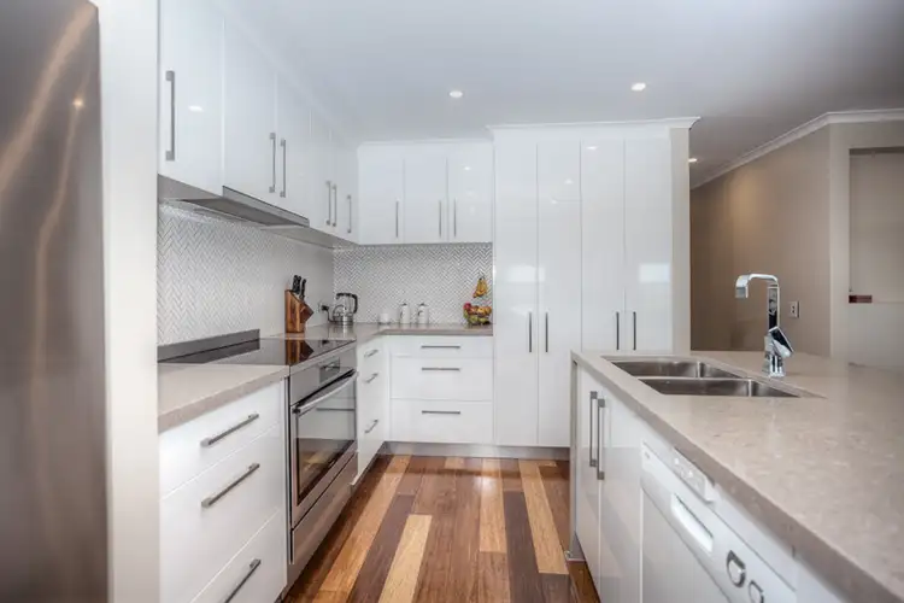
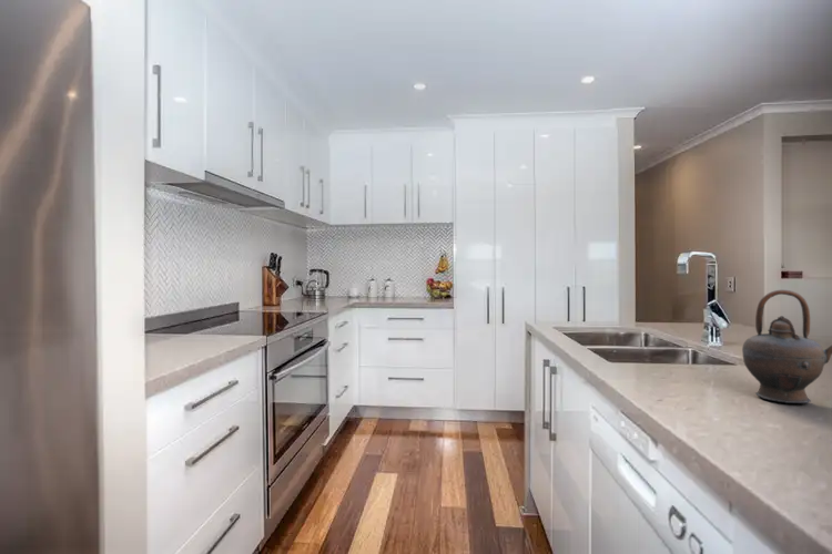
+ teapot (791, 345)
